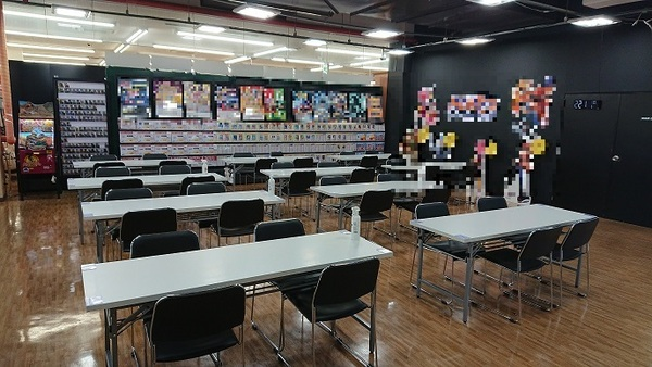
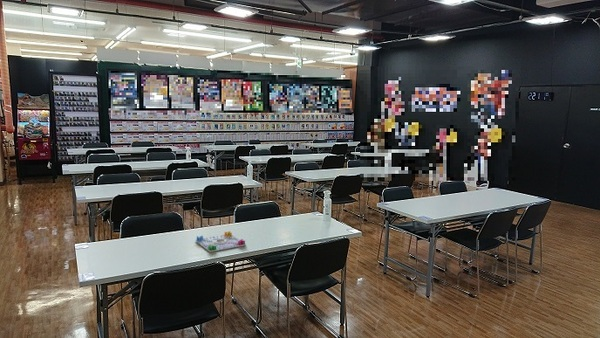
+ board game (220, 240)
